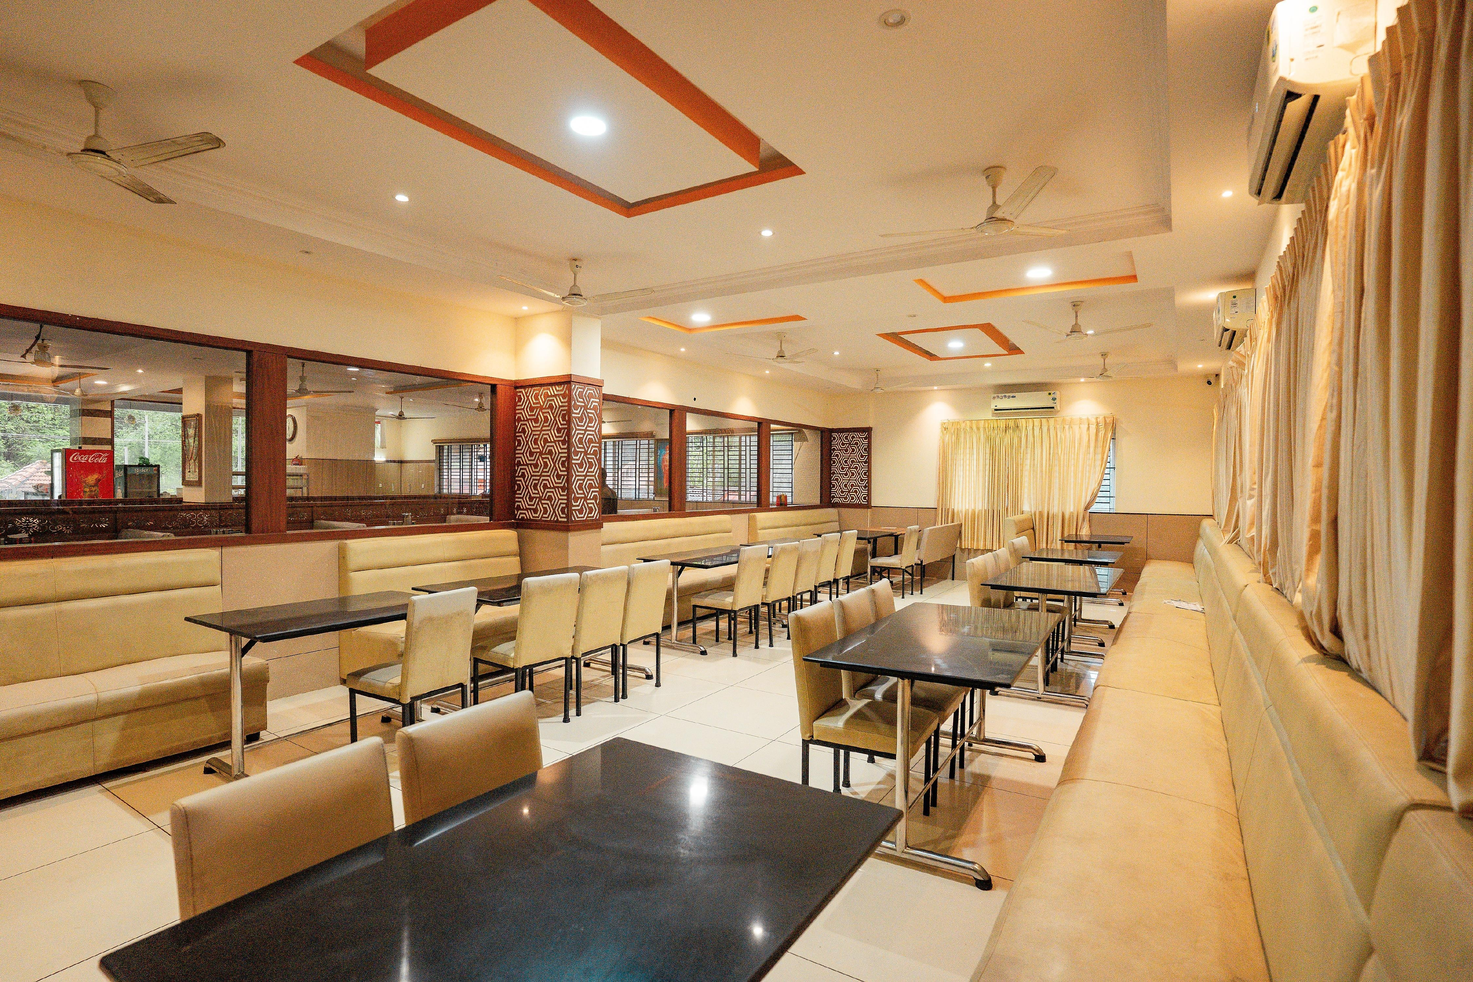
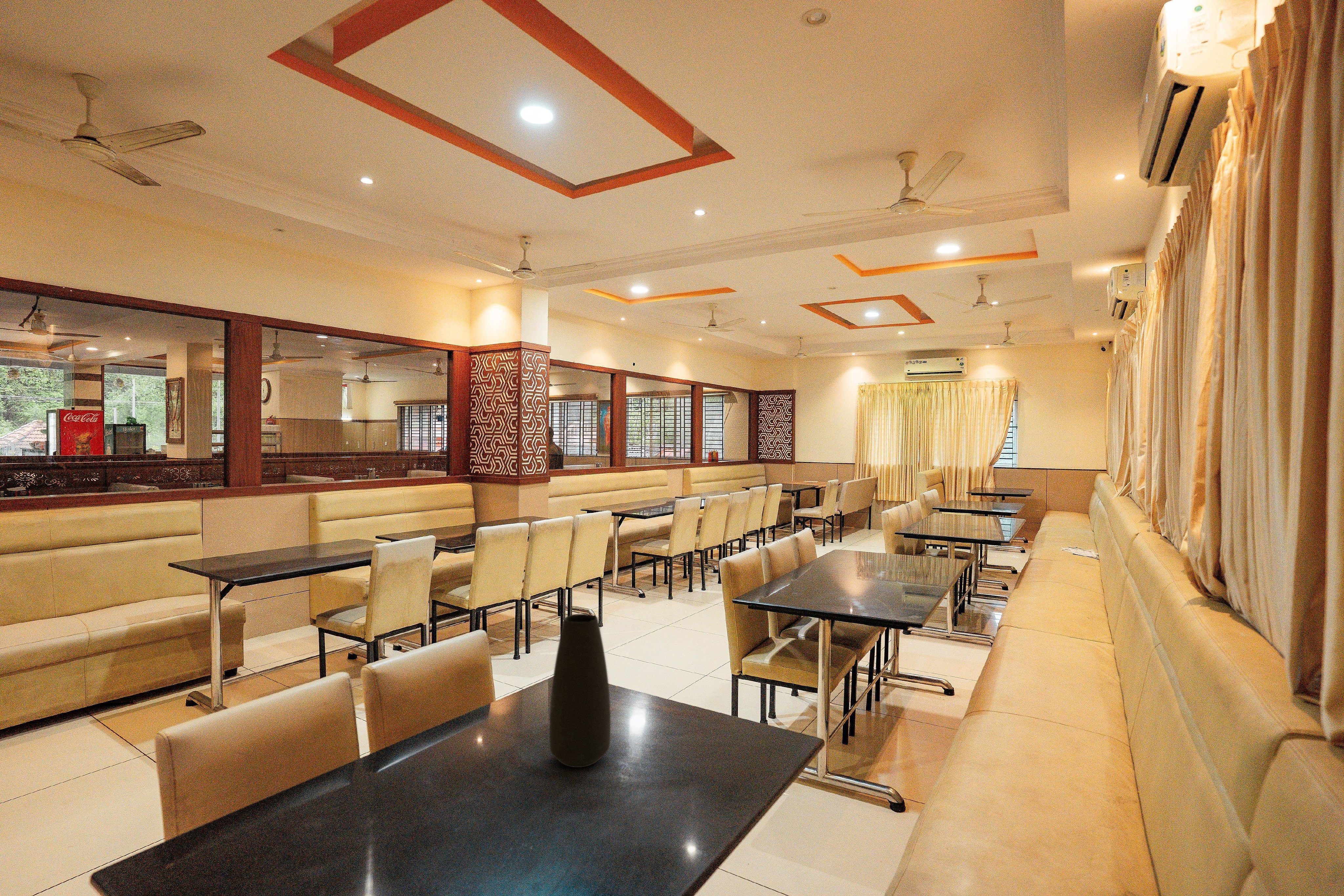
+ vase (580, 688)
